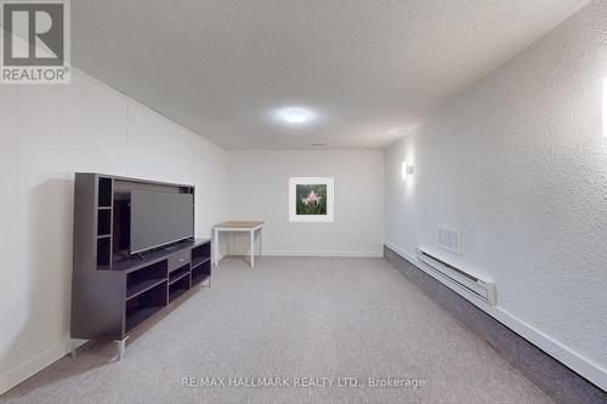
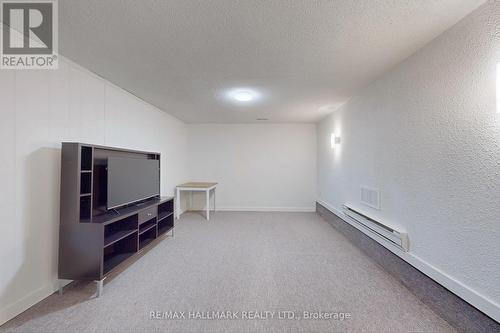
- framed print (311, 199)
